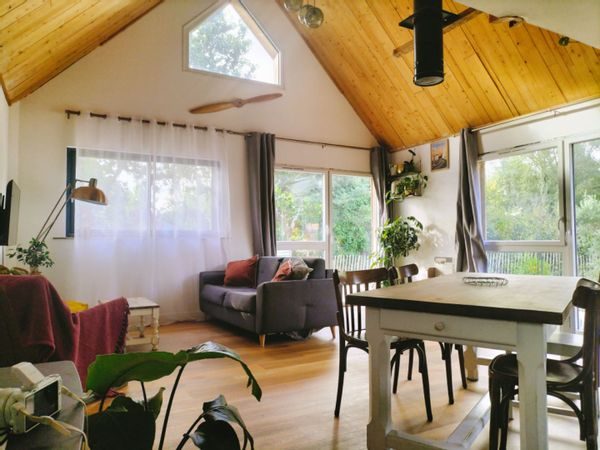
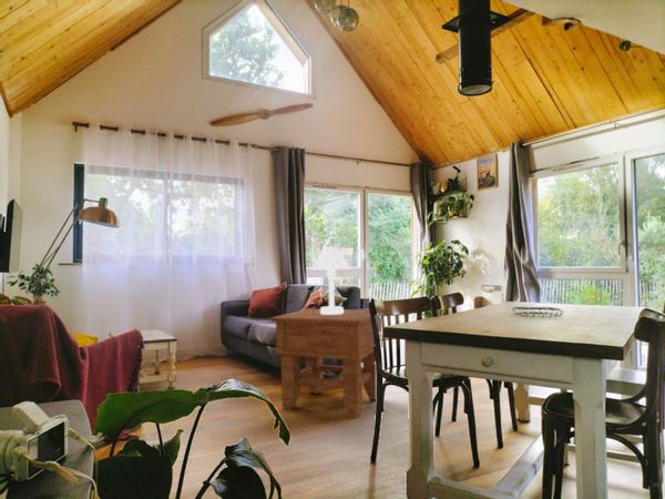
+ lamp (330, 279)
+ side table (331, 357)
